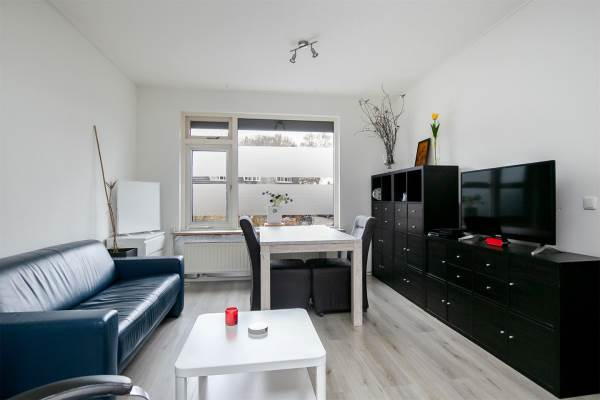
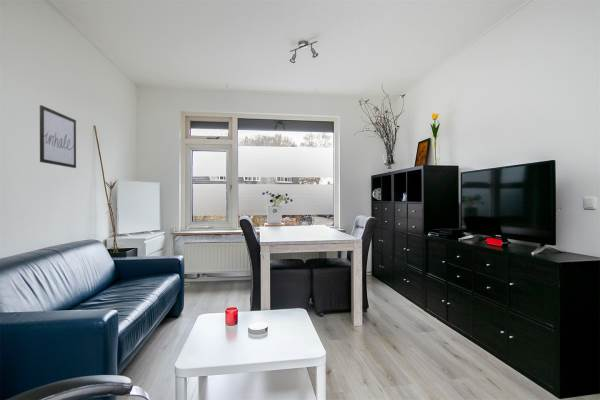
+ wall art (59, 139)
